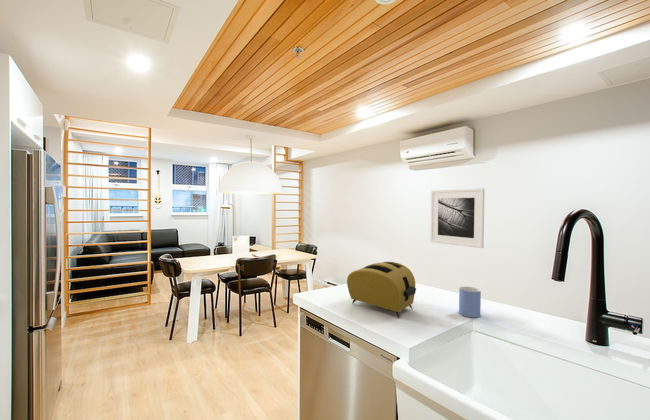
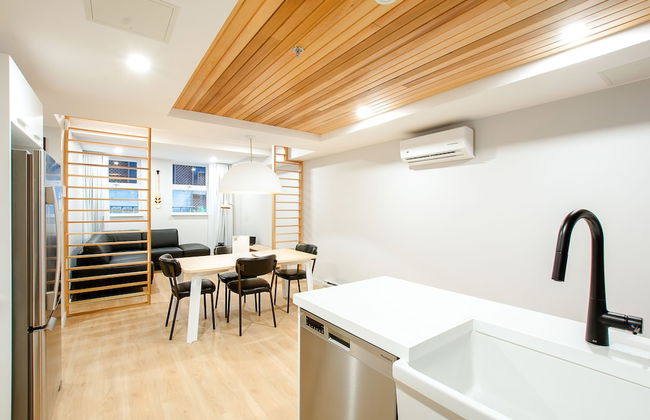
- toaster (382, 285)
- mug (470, 300)
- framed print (455, 217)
